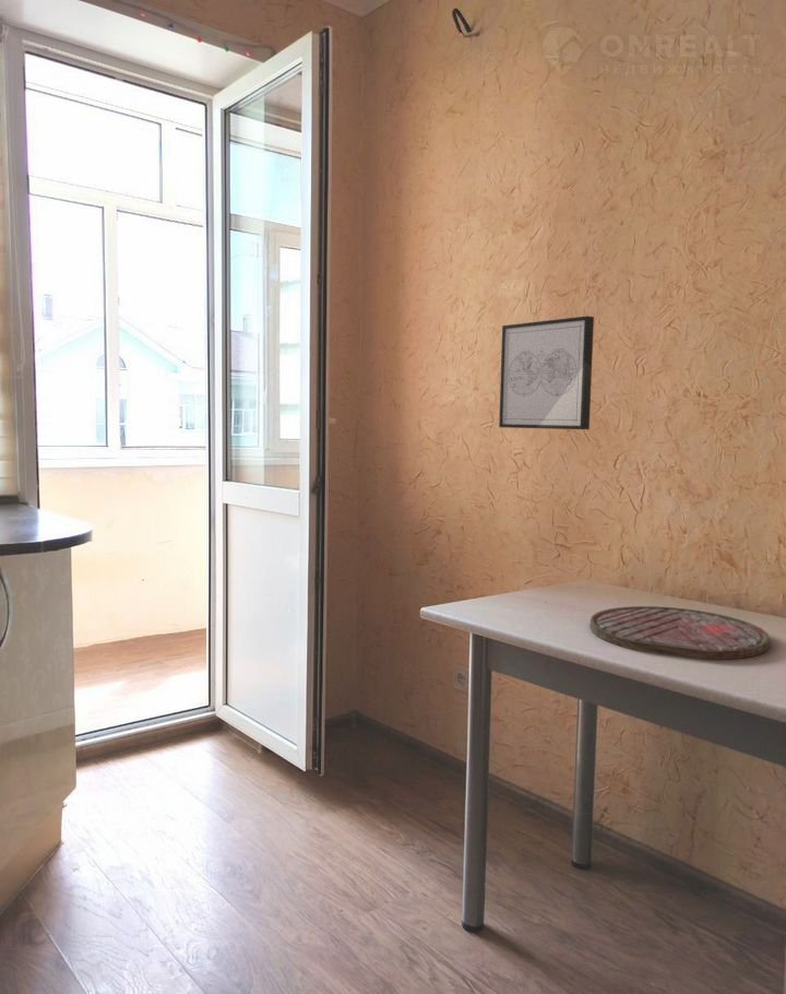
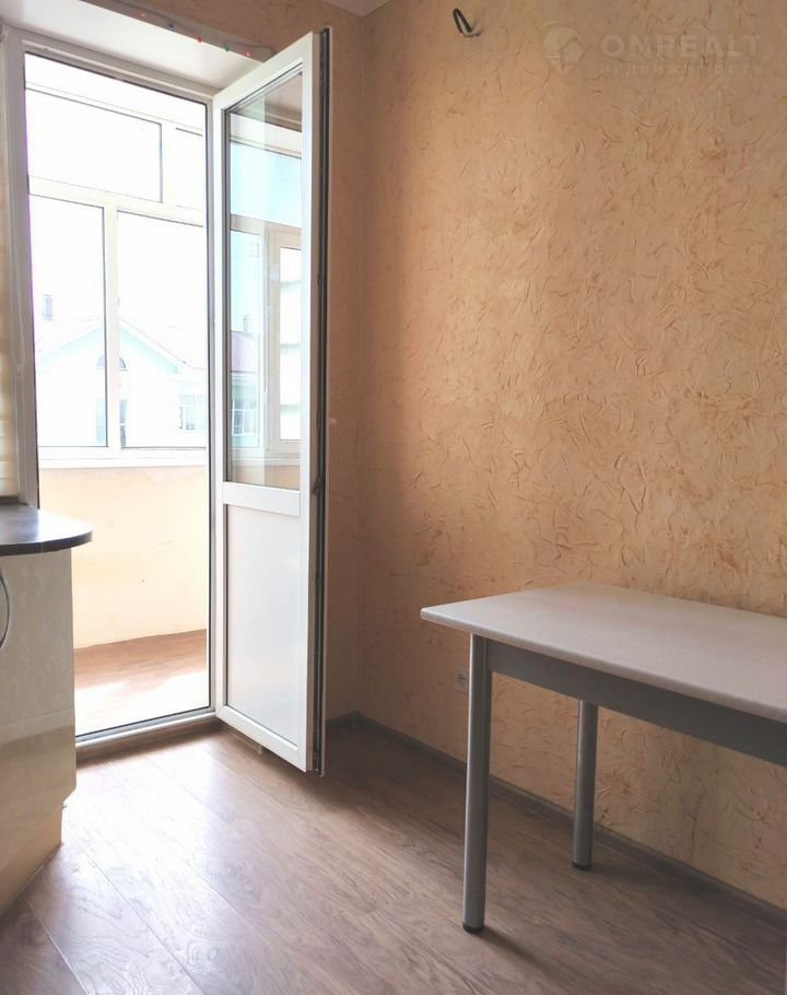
- wall art (544, 375)
- cutting board (676, 629)
